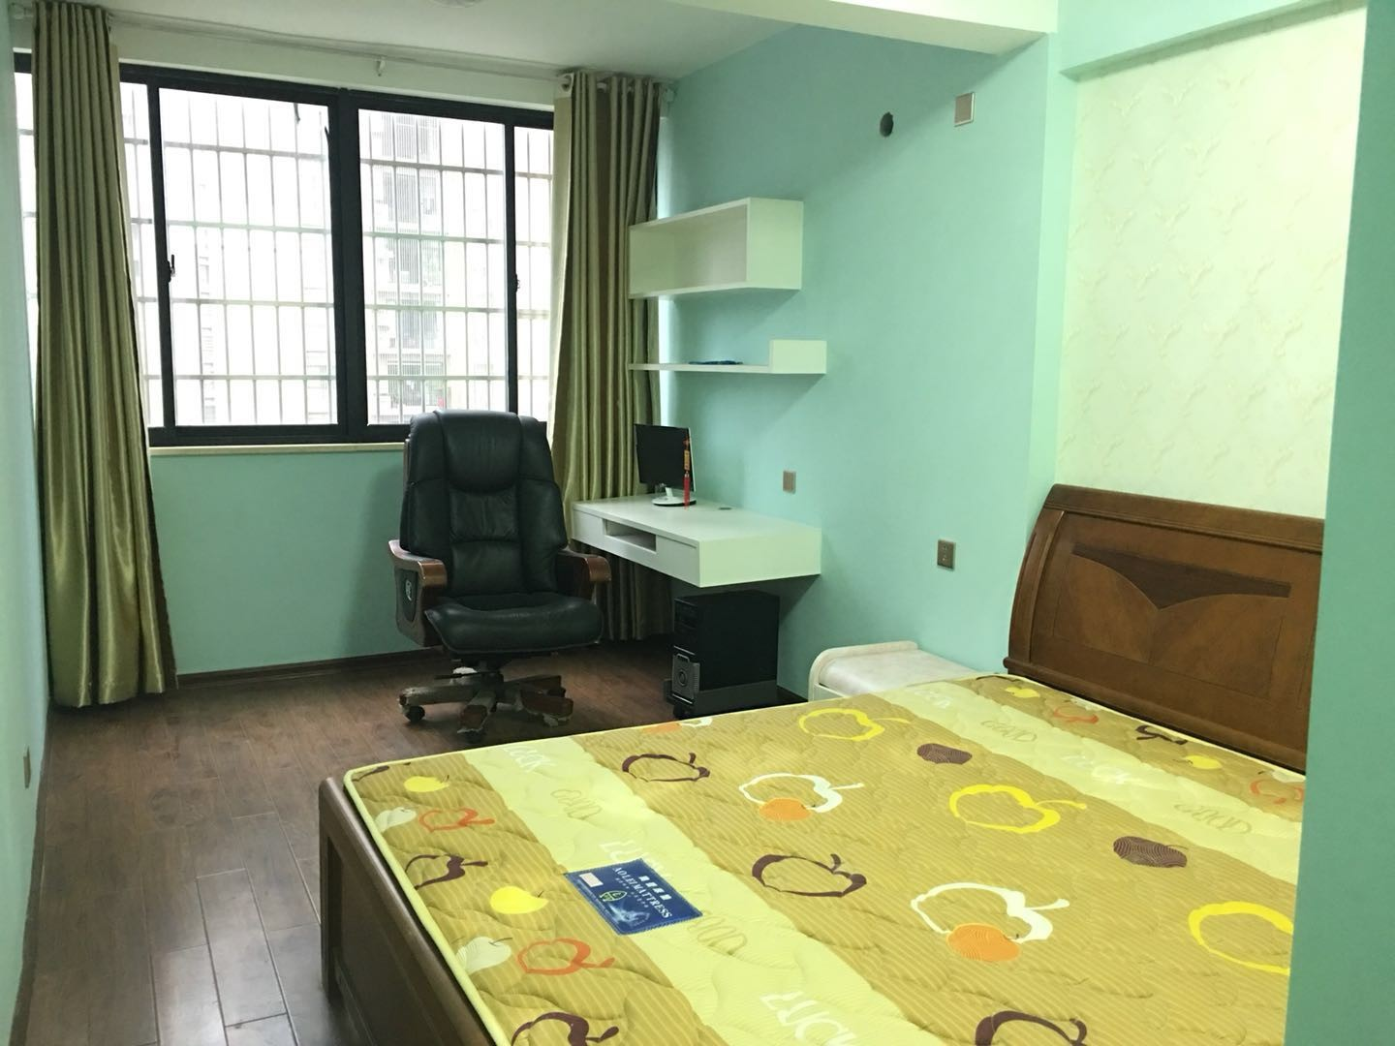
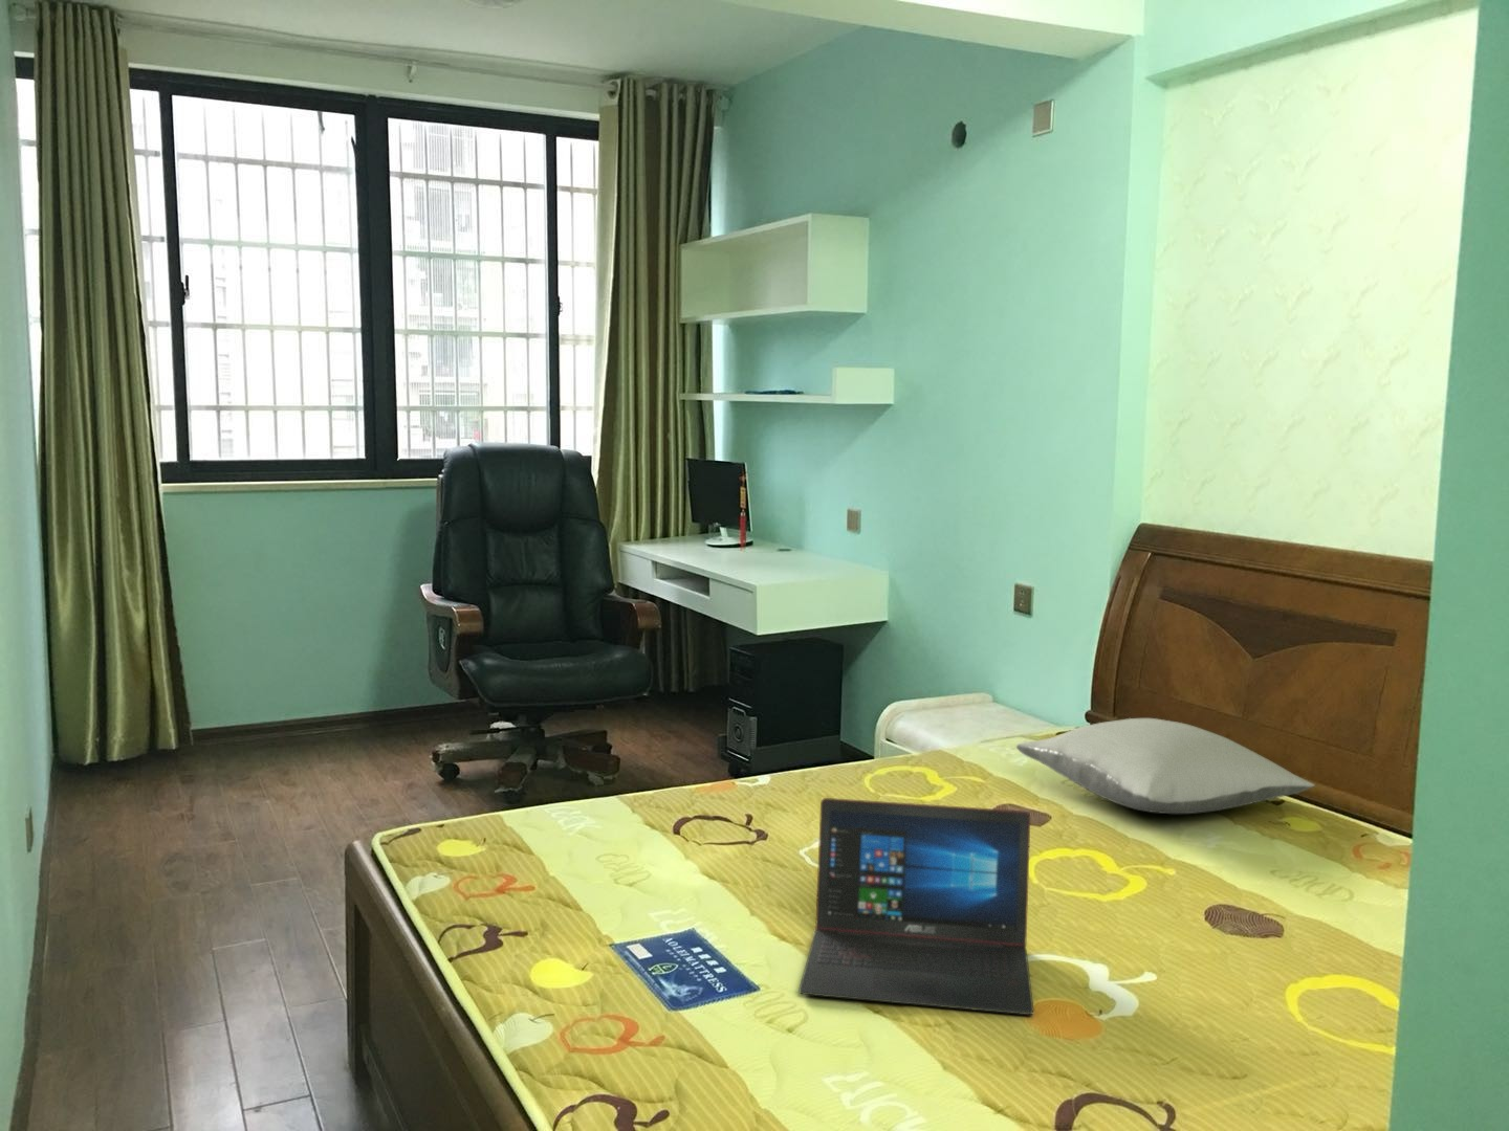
+ laptop (918, 899)
+ pillow (1158, 763)
